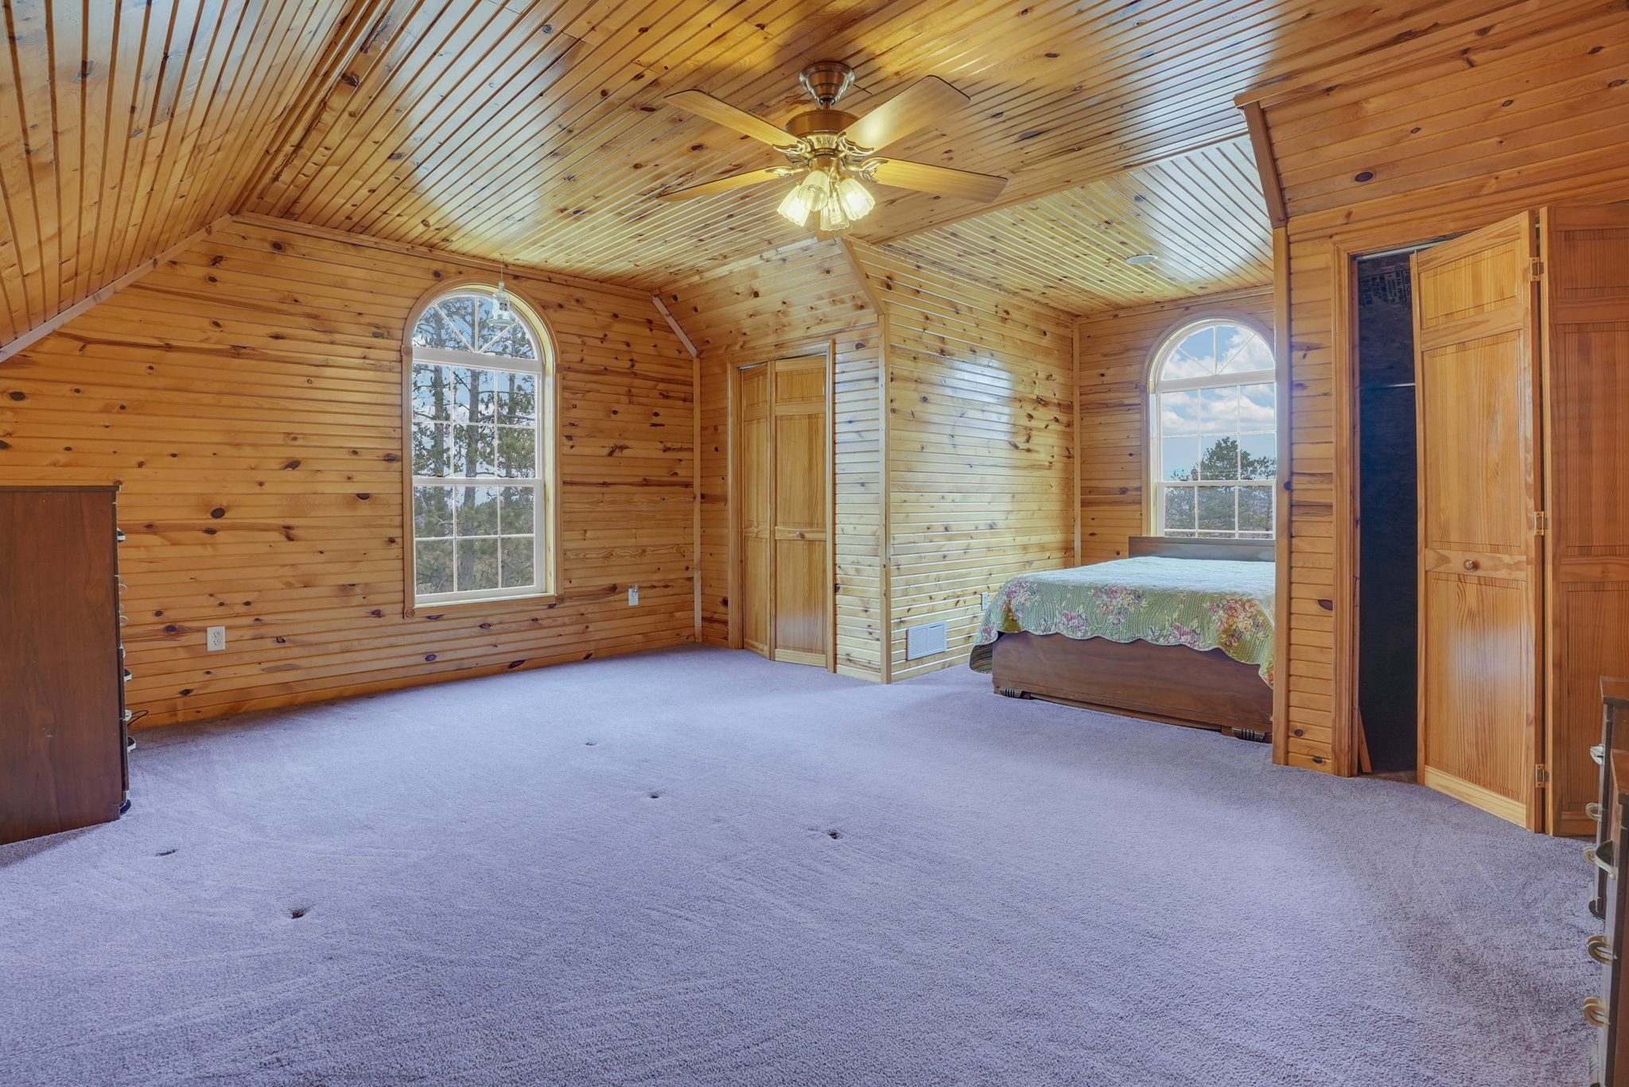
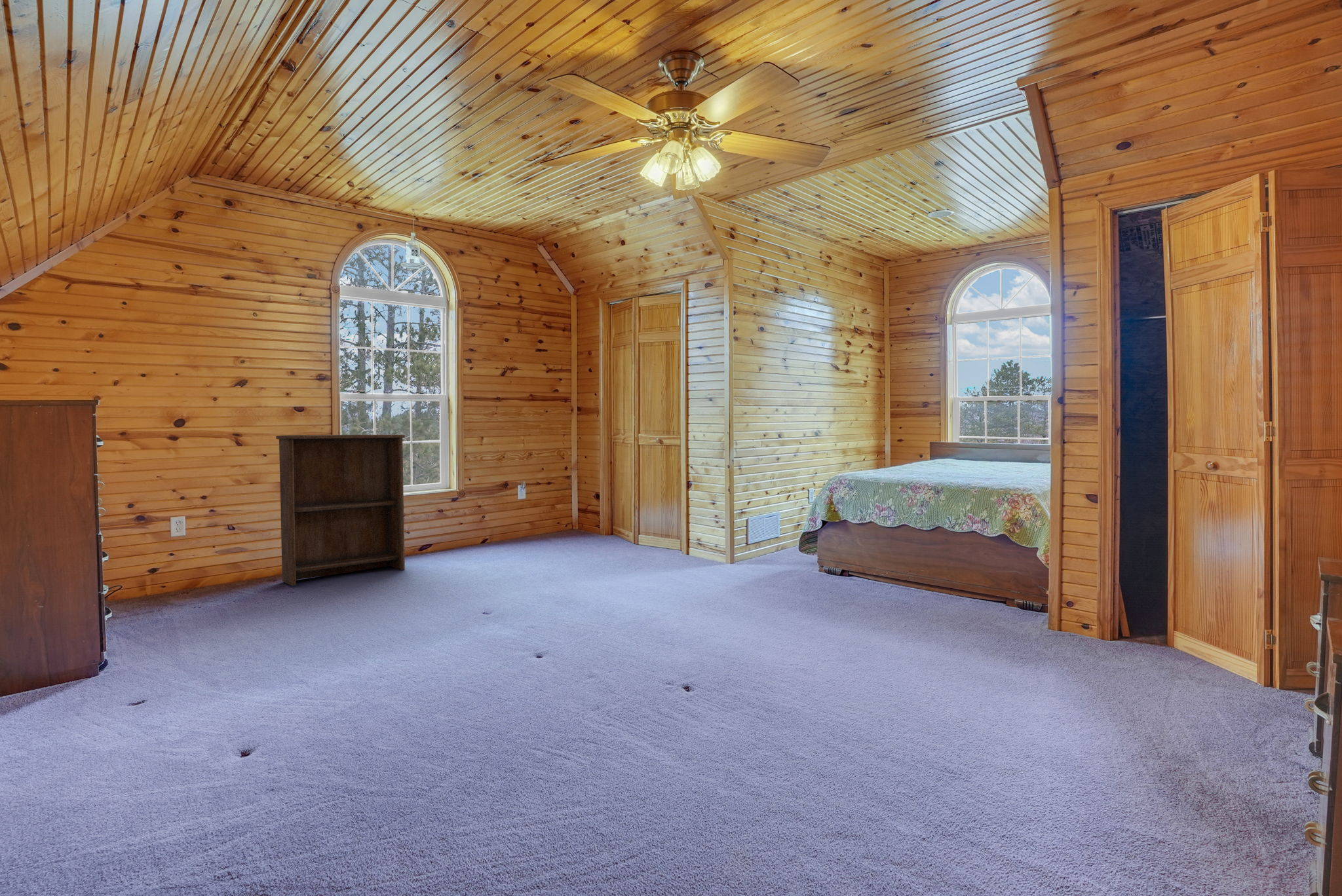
+ bookshelf (344, 505)
